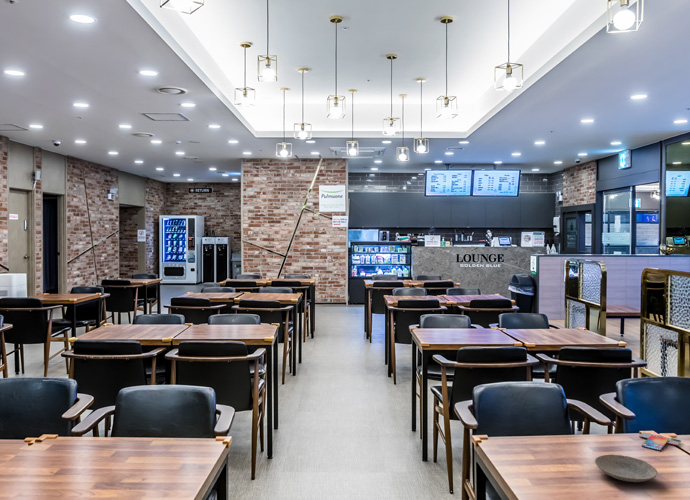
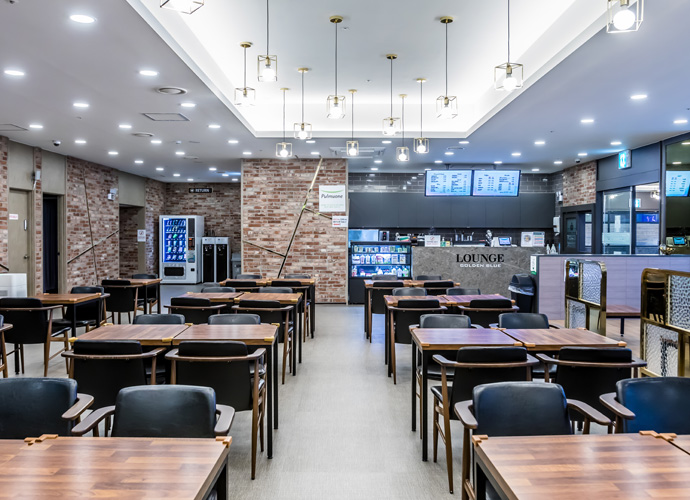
- smartphone (656, 441)
- plate (625, 470)
